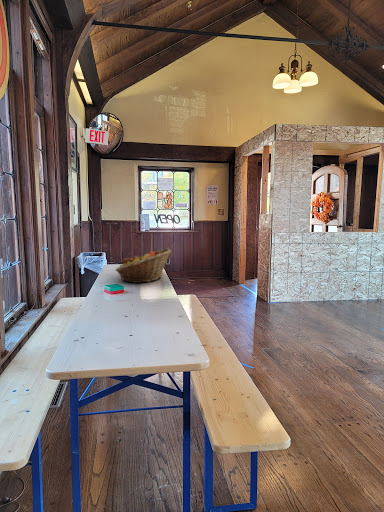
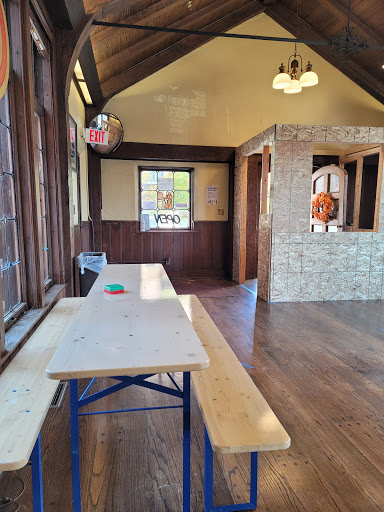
- fruit basket (144, 264)
